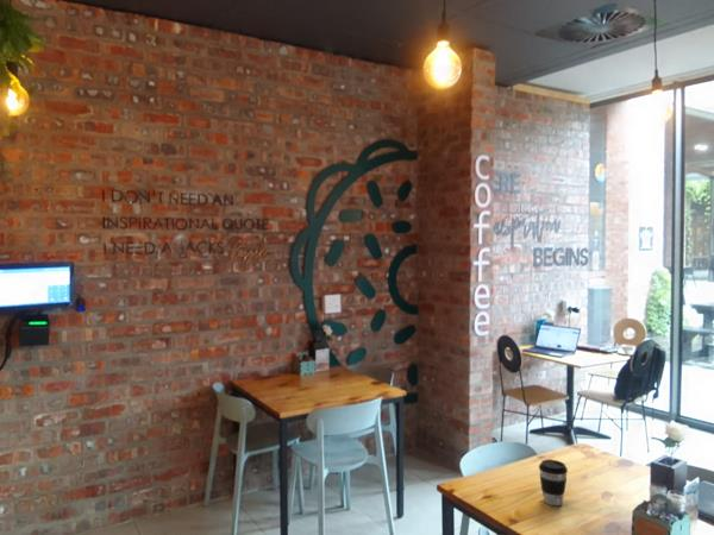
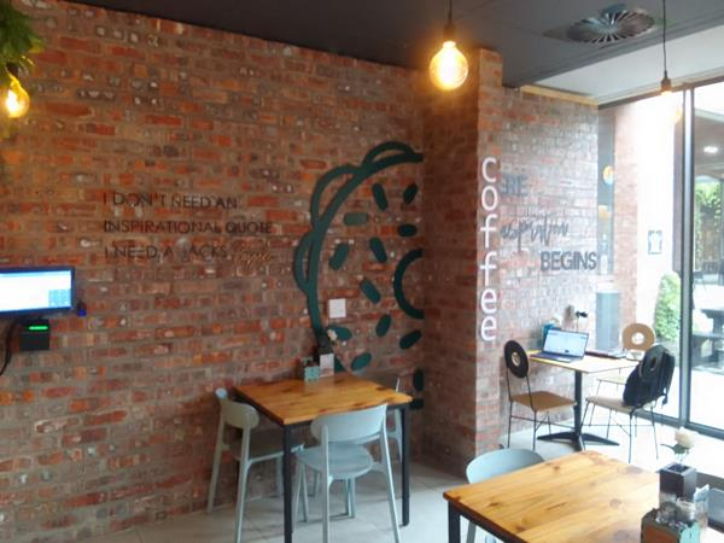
- coffee cup (552, 483)
